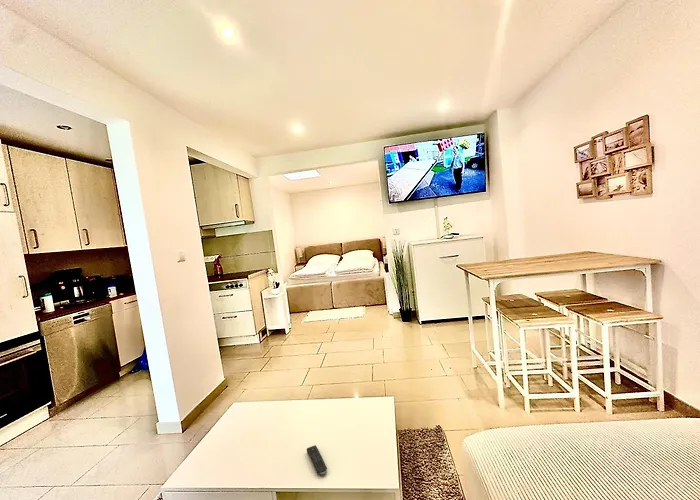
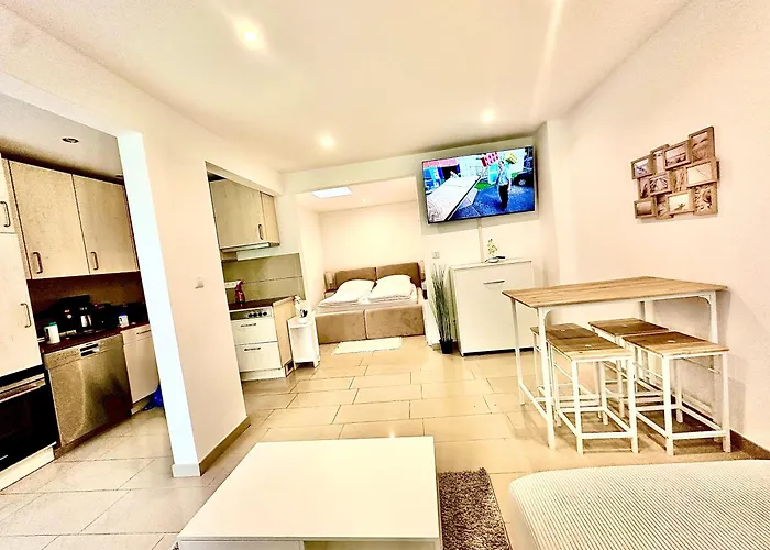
- remote control (317, 459)
